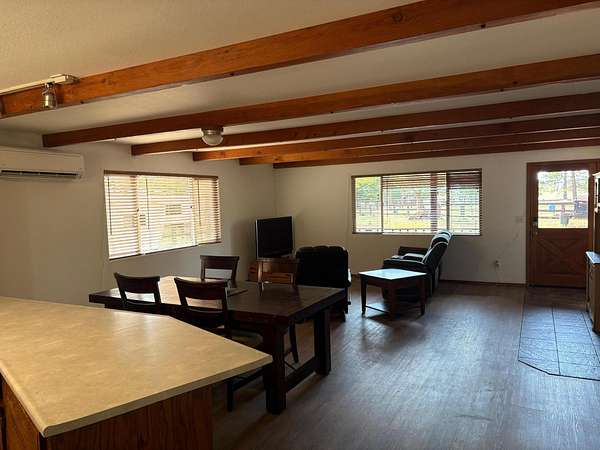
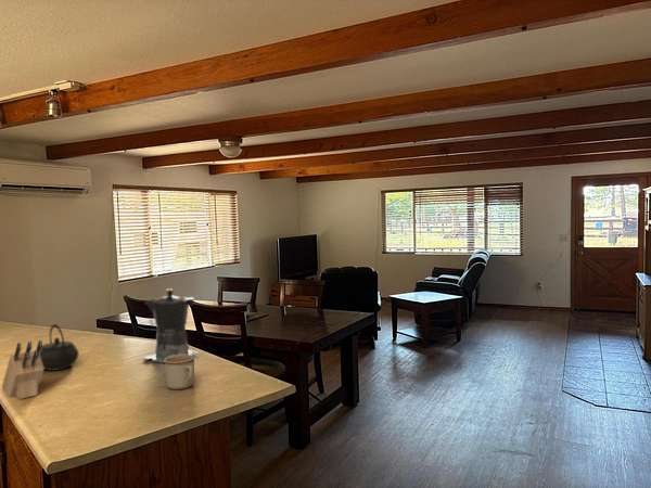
+ knife block (23, 364)
+ kettle (58, 346)
+ coffee maker (171, 322)
+ mug (181, 372)
